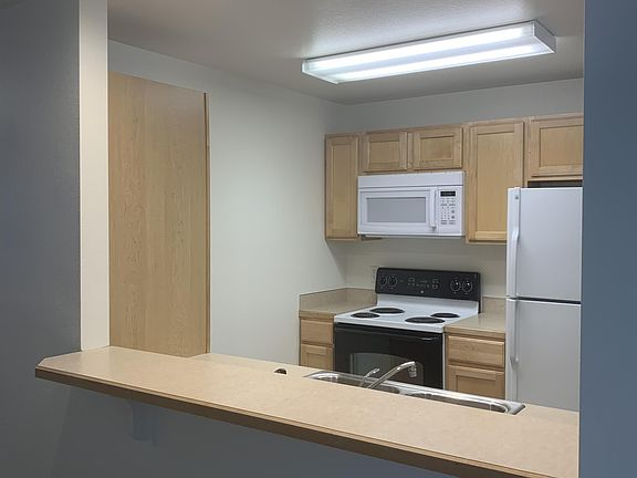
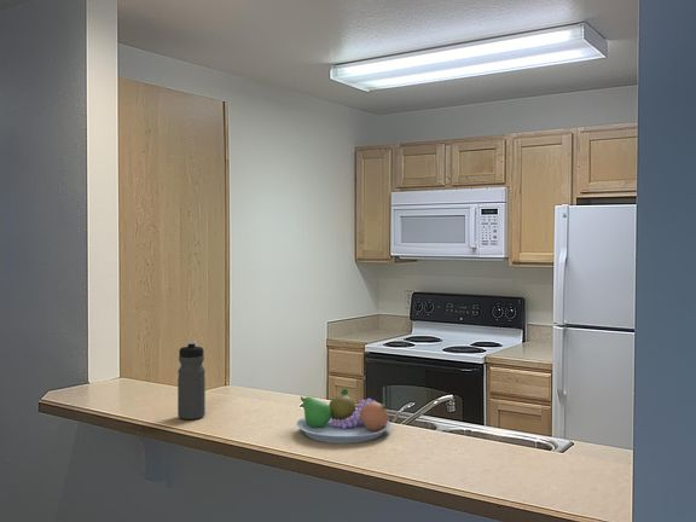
+ fruit bowl (341, 413)
+ water bottle (191, 378)
